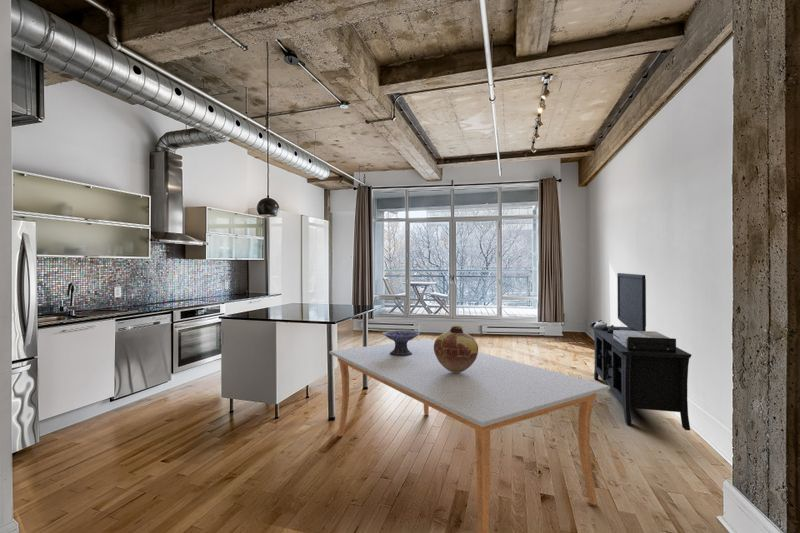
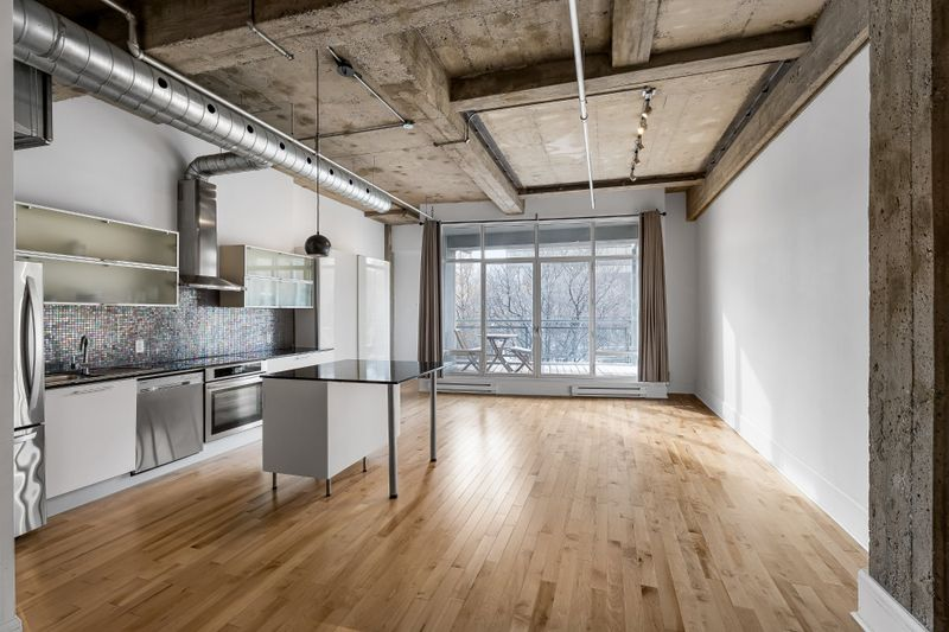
- dining table (445, 413)
- decorative bowl (401, 342)
- vase (455, 349)
- media console (630, 336)
